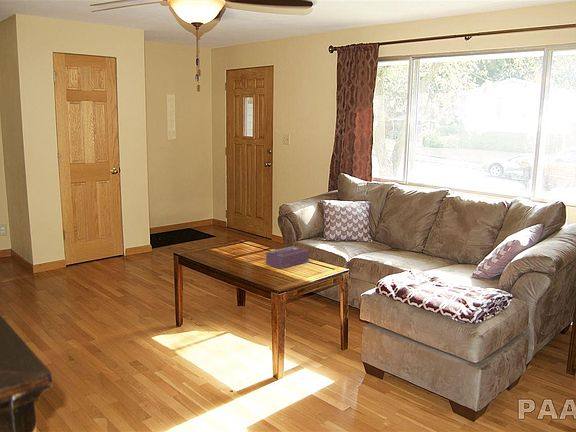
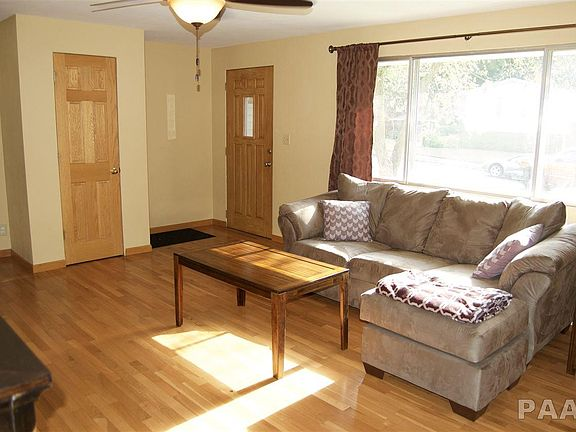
- tissue box (287, 256)
